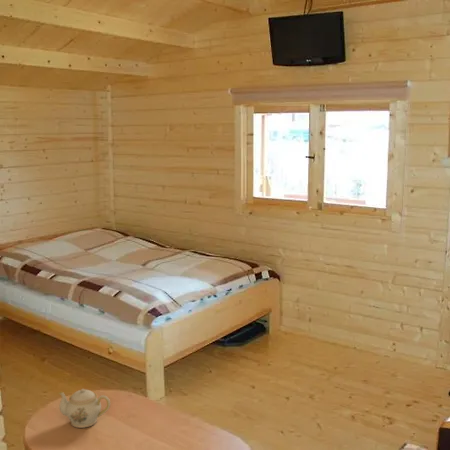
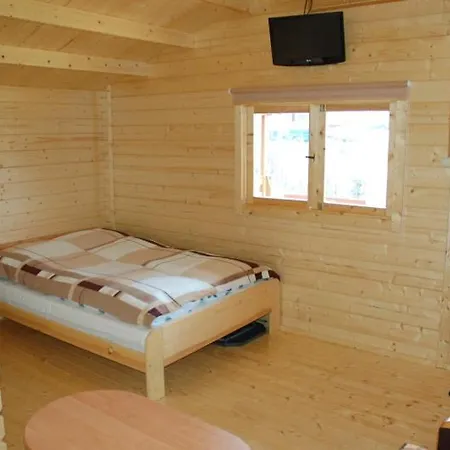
- teapot (84, 405)
